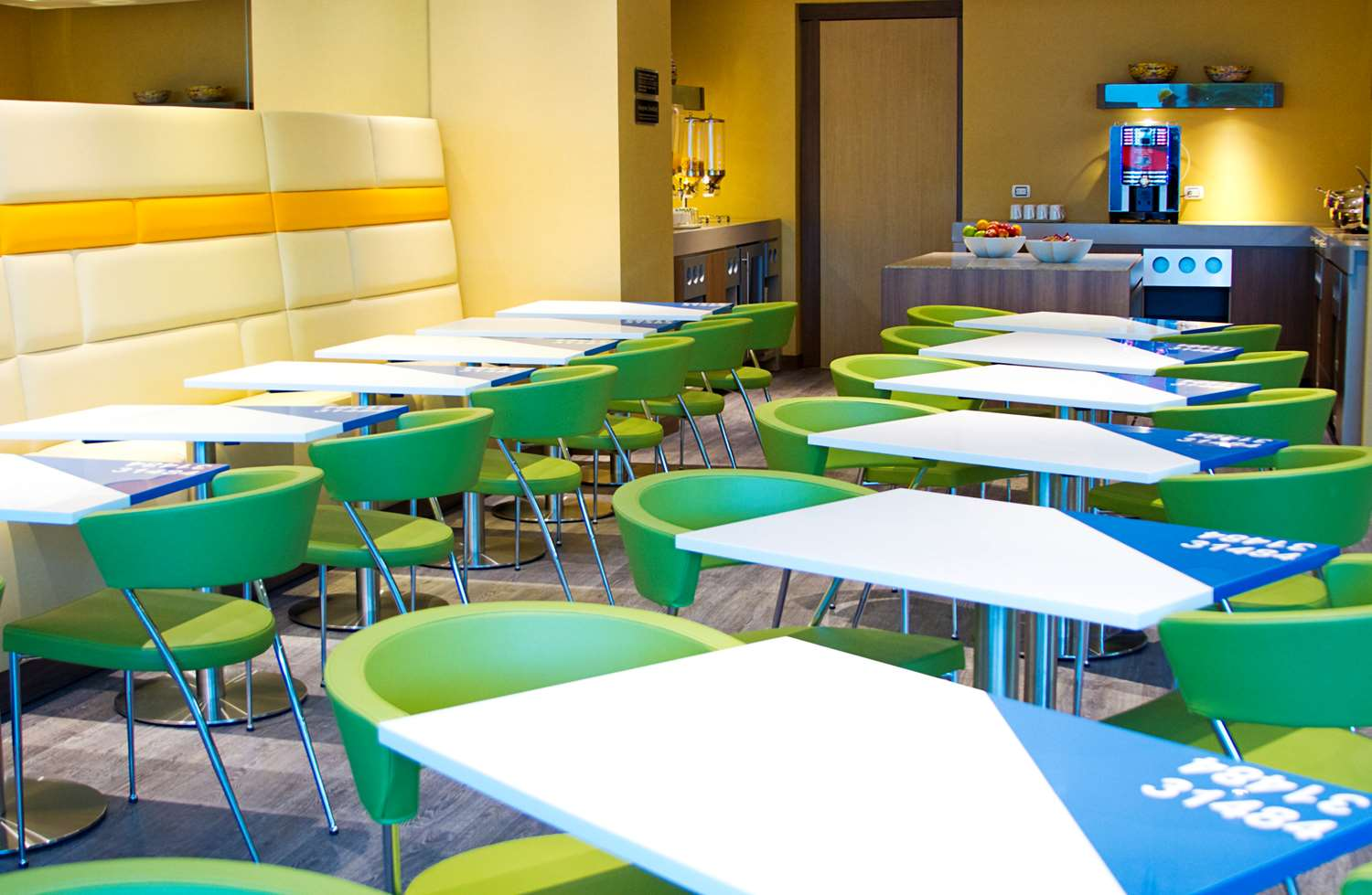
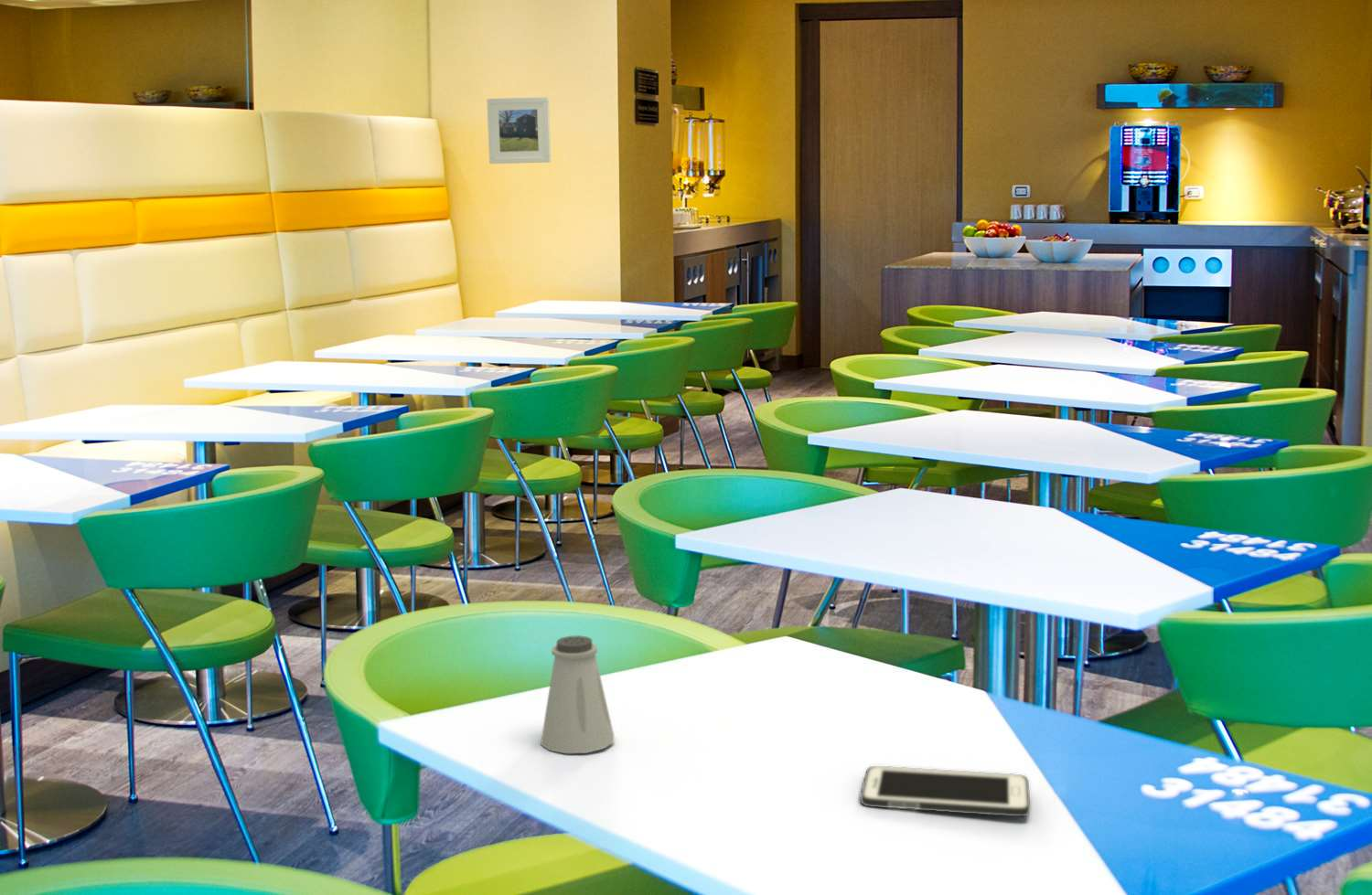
+ saltshaker (575, 690)
+ cell phone (945, 791)
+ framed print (519, 130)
